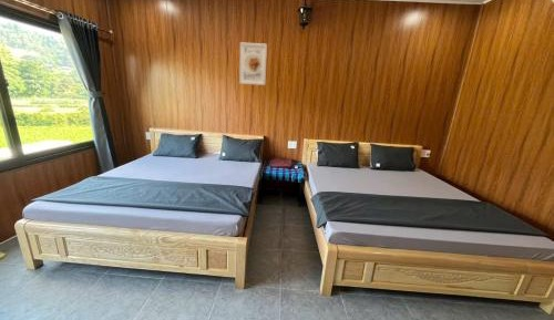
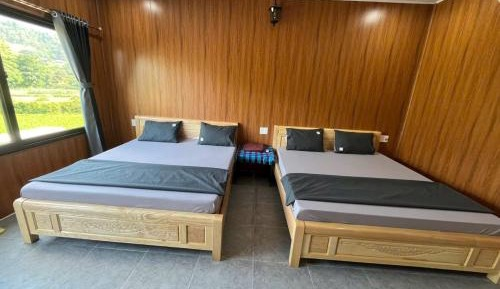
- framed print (253, 64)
